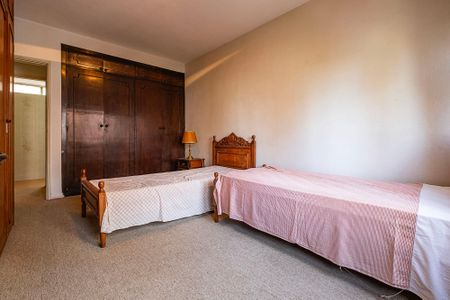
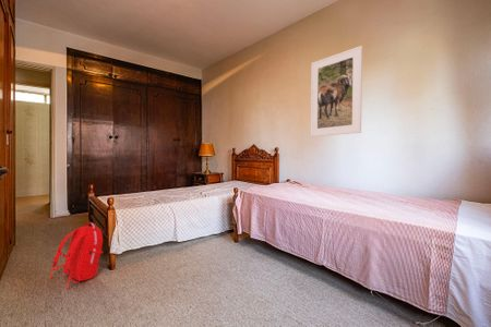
+ backpack (79, 251)
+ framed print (334, 95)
